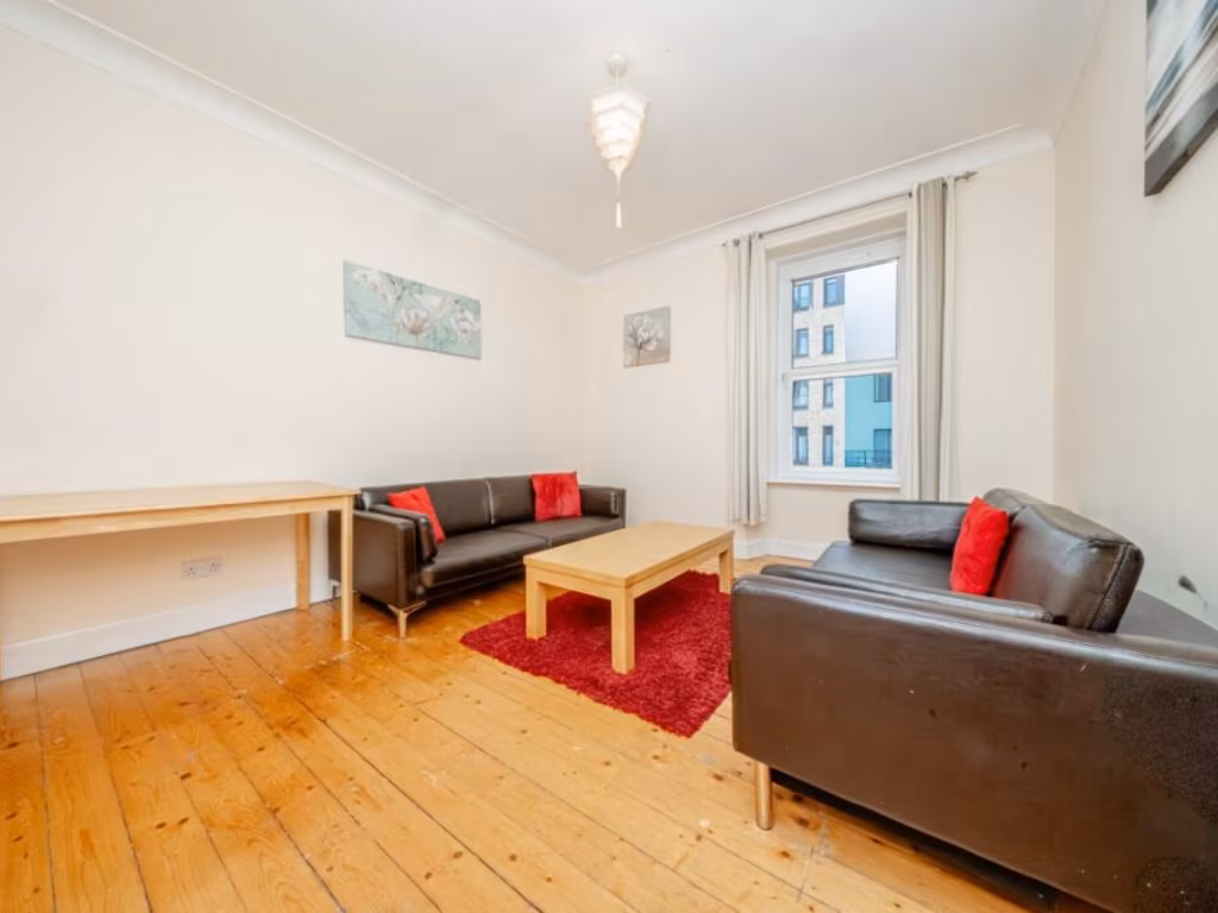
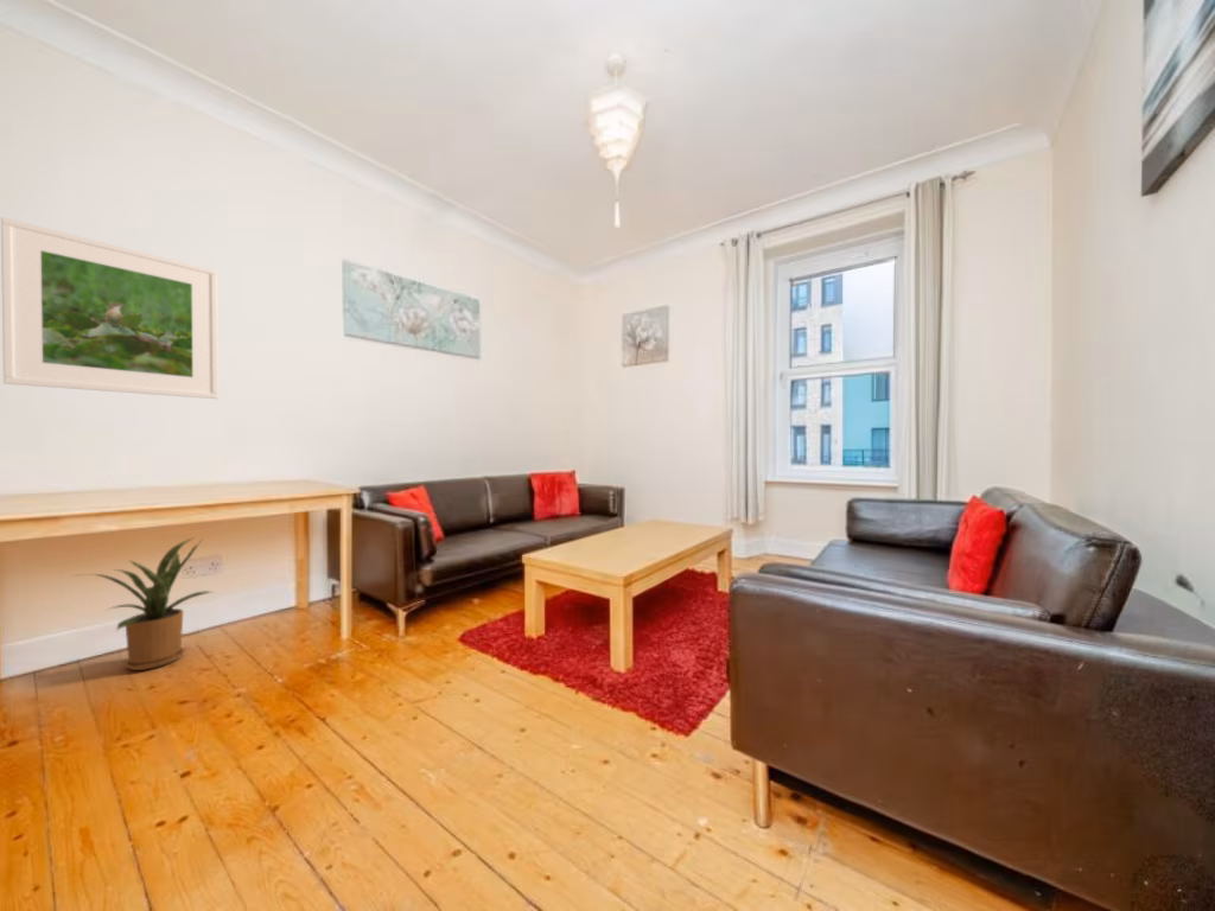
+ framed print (123, 319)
+ house plant (150, 601)
